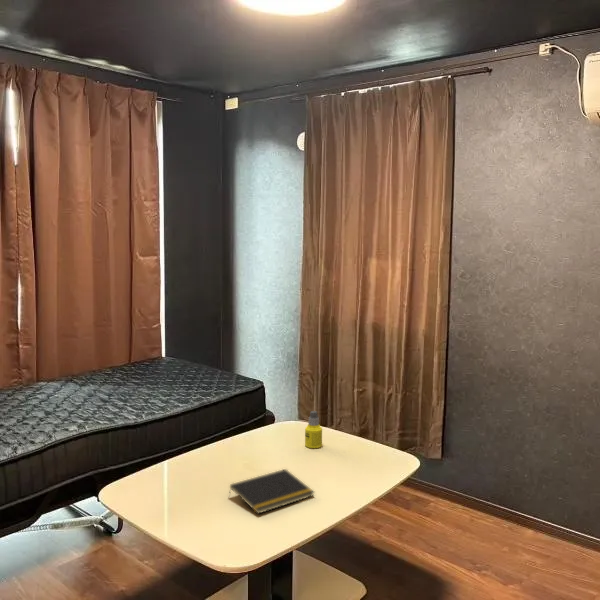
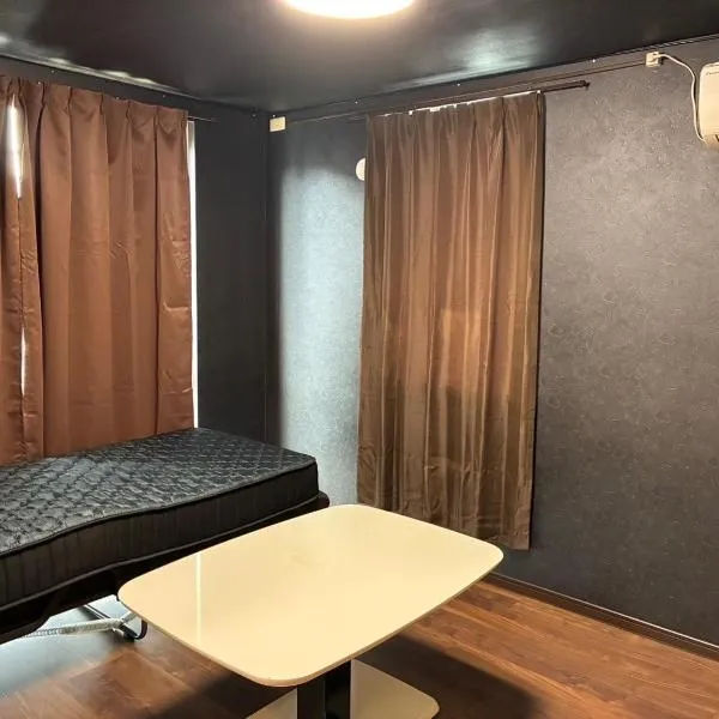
- bottle (313, 428)
- notepad (272, 489)
